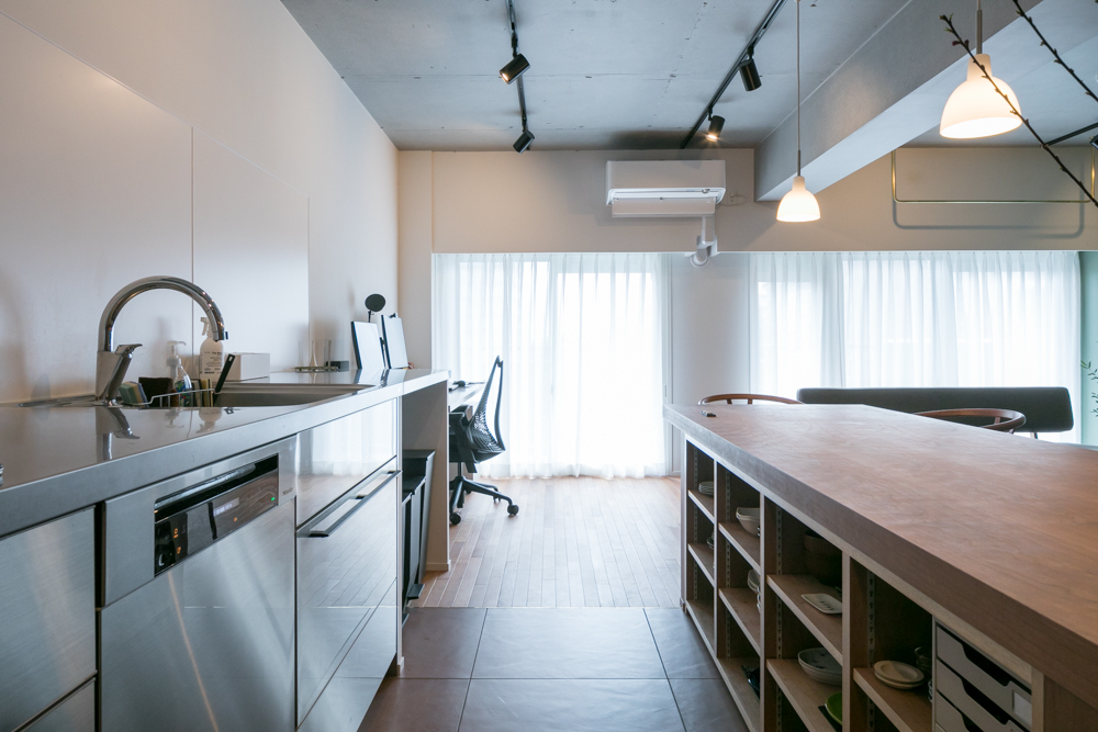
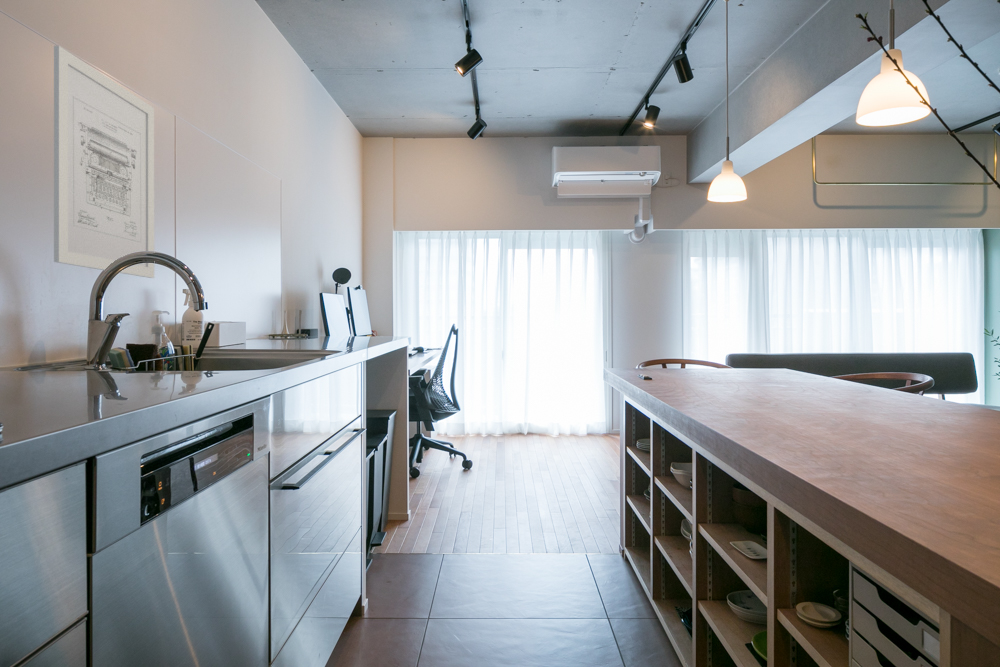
+ wall art (110, 175)
